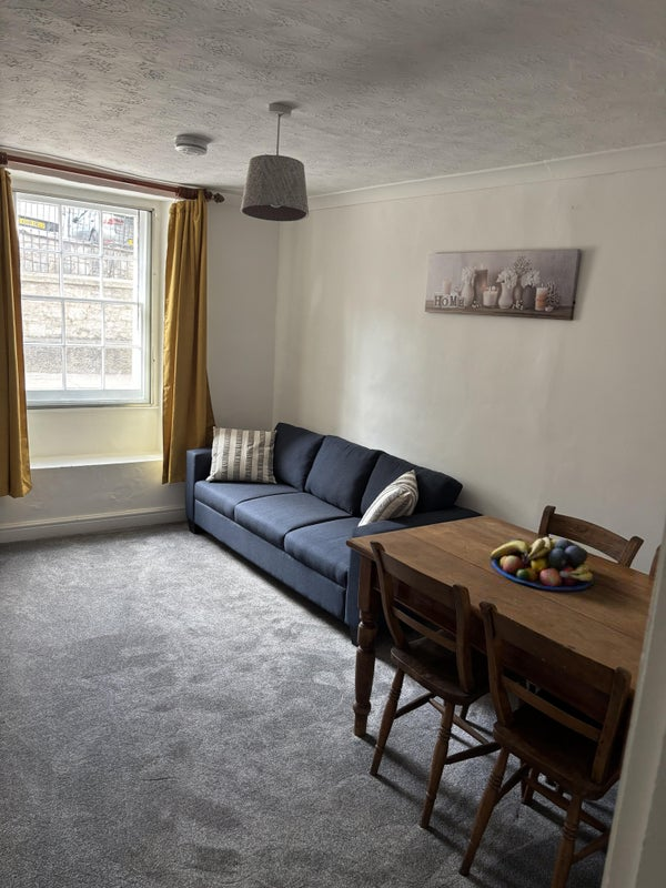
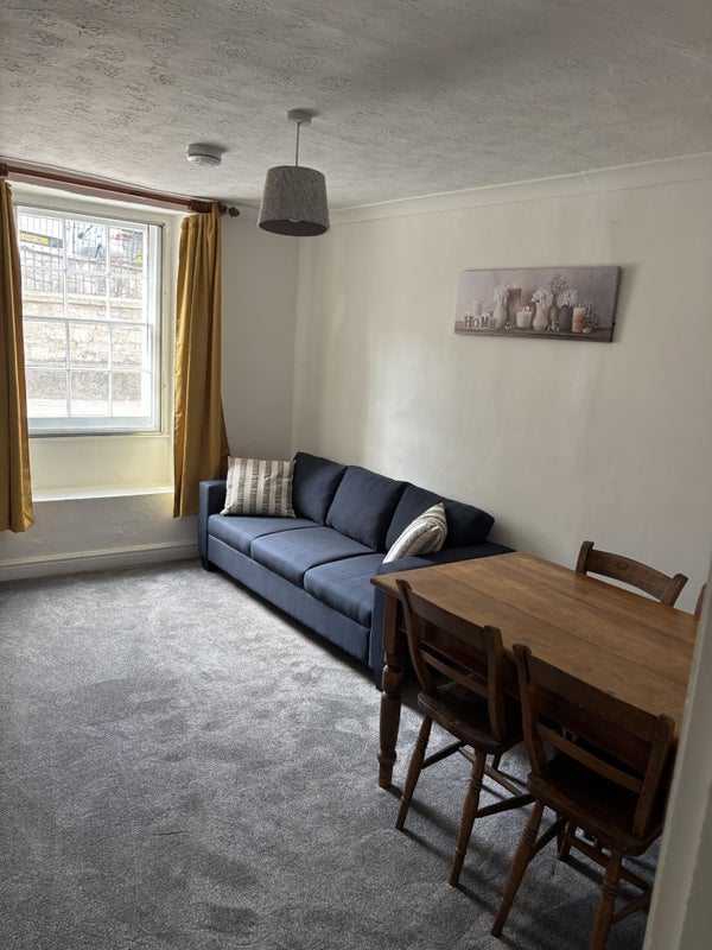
- fruit bowl (543, 554)
